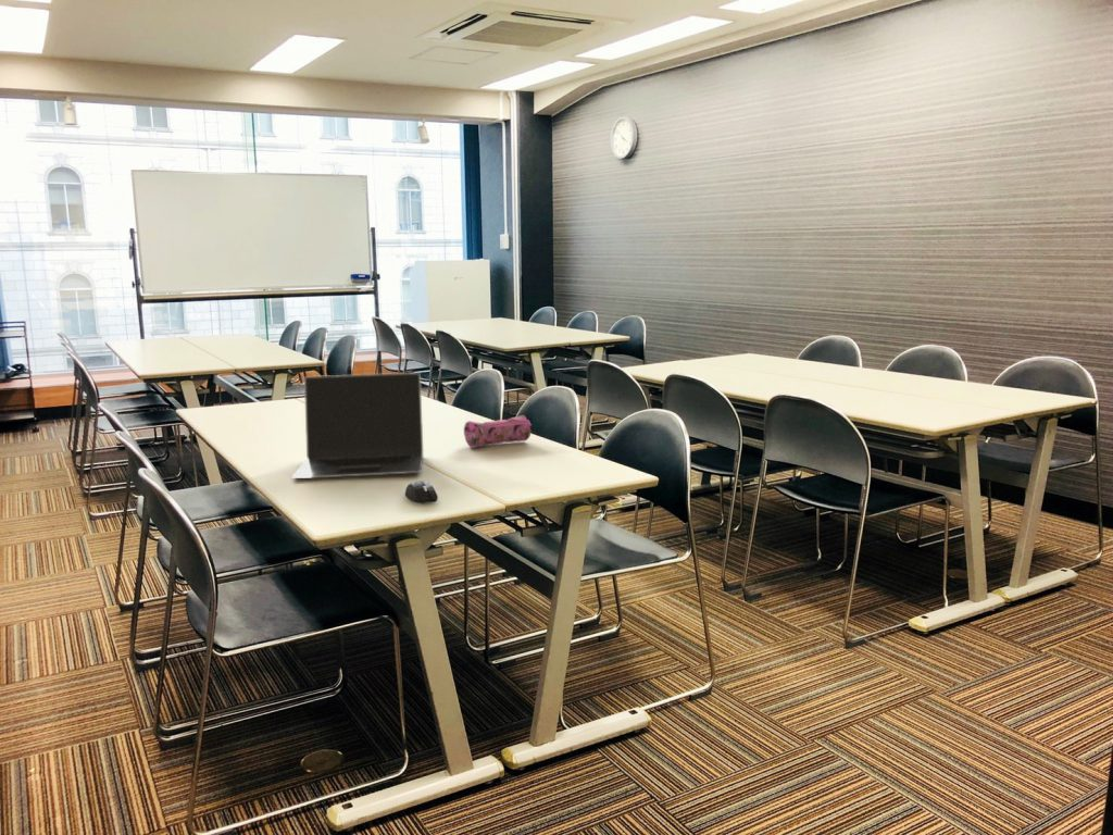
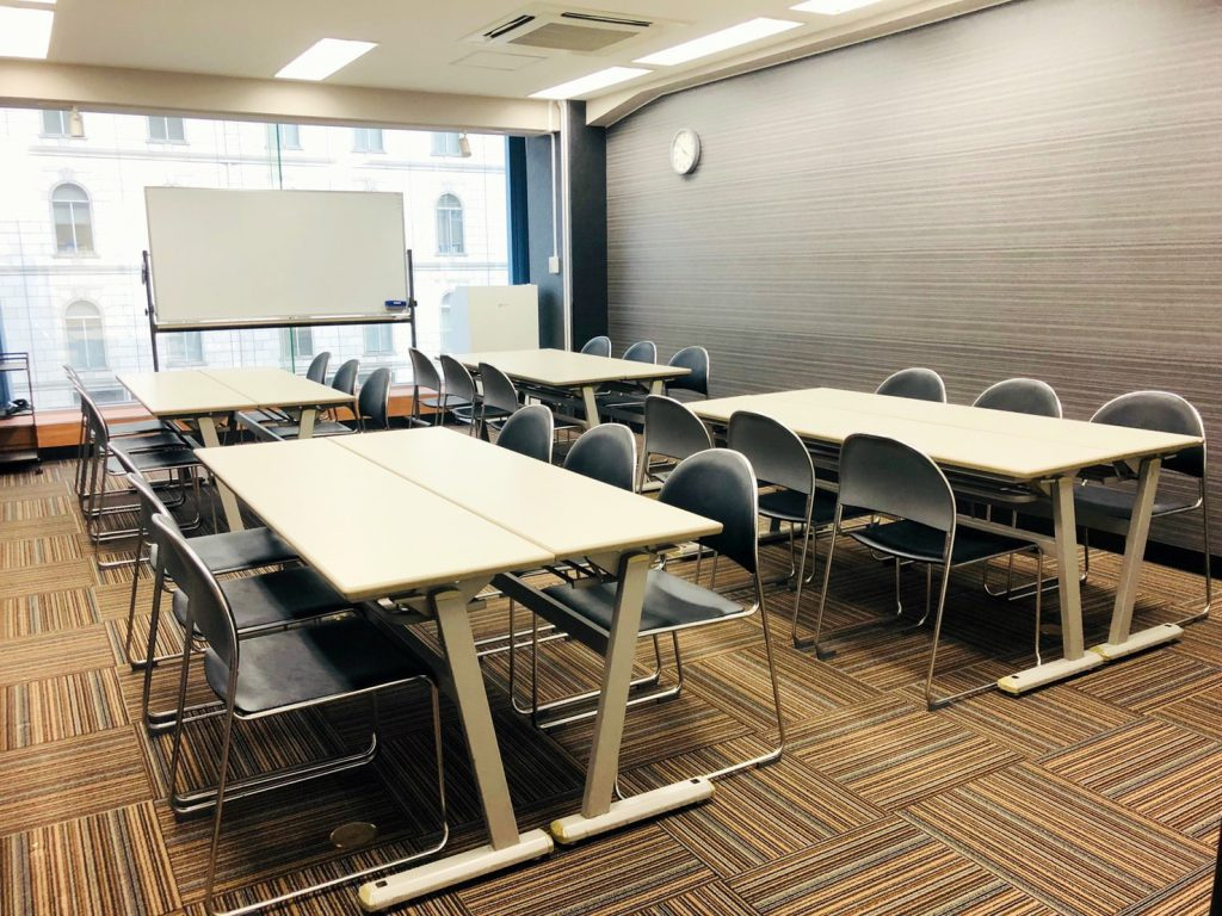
- mouse (420, 489)
- laptop (360, 422)
- pencil case (498, 431)
